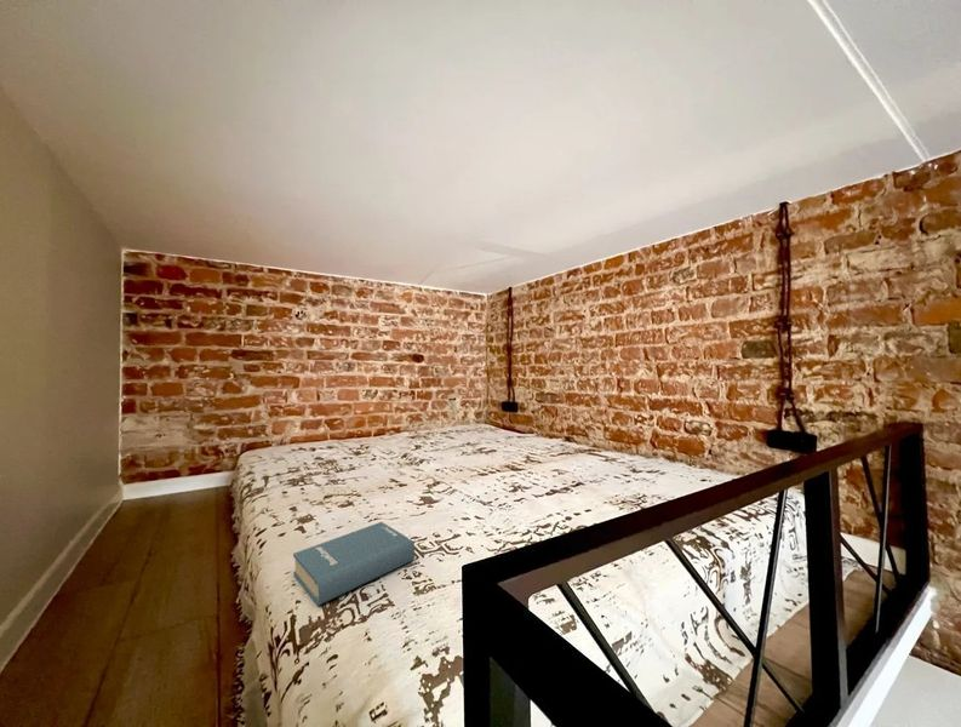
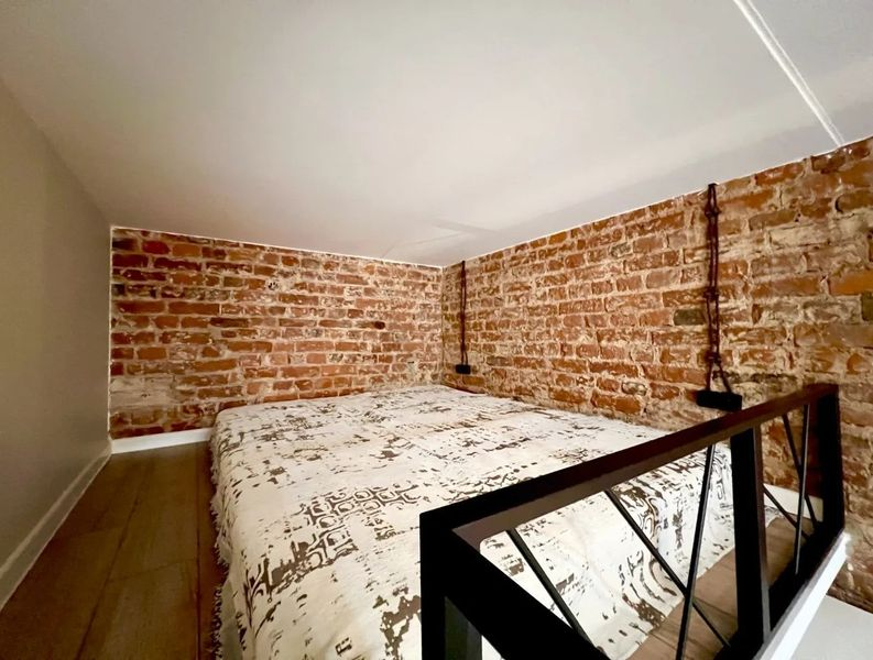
- hardback book (355, 557)
